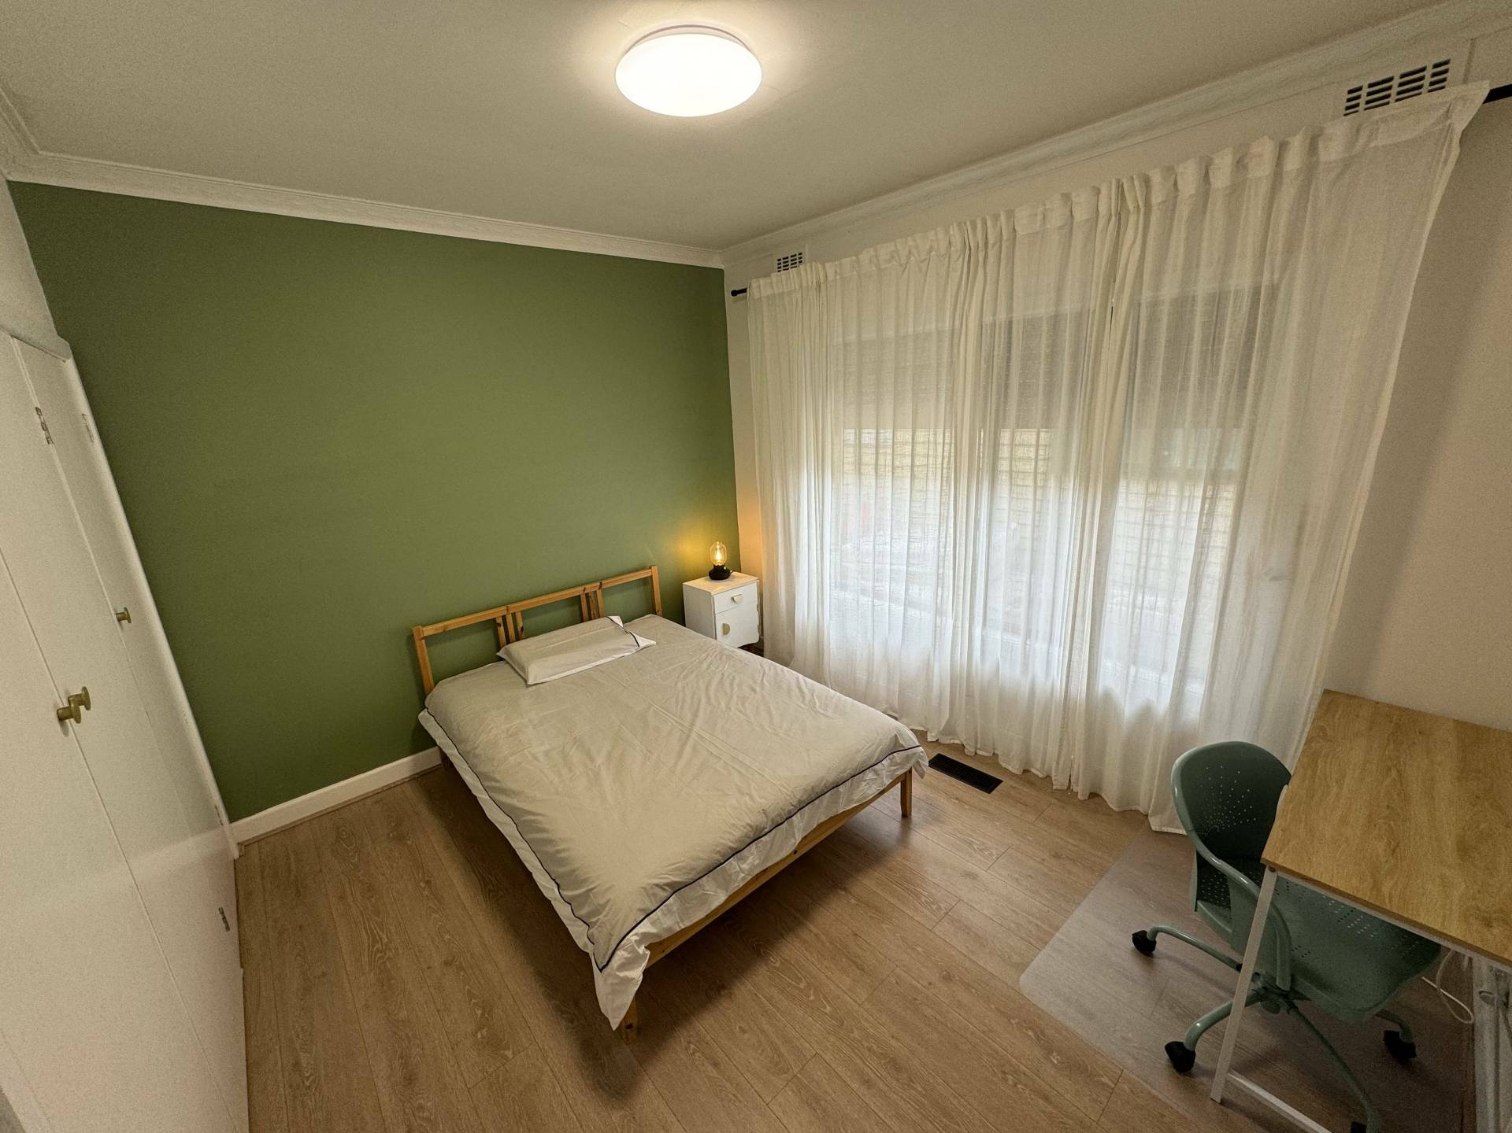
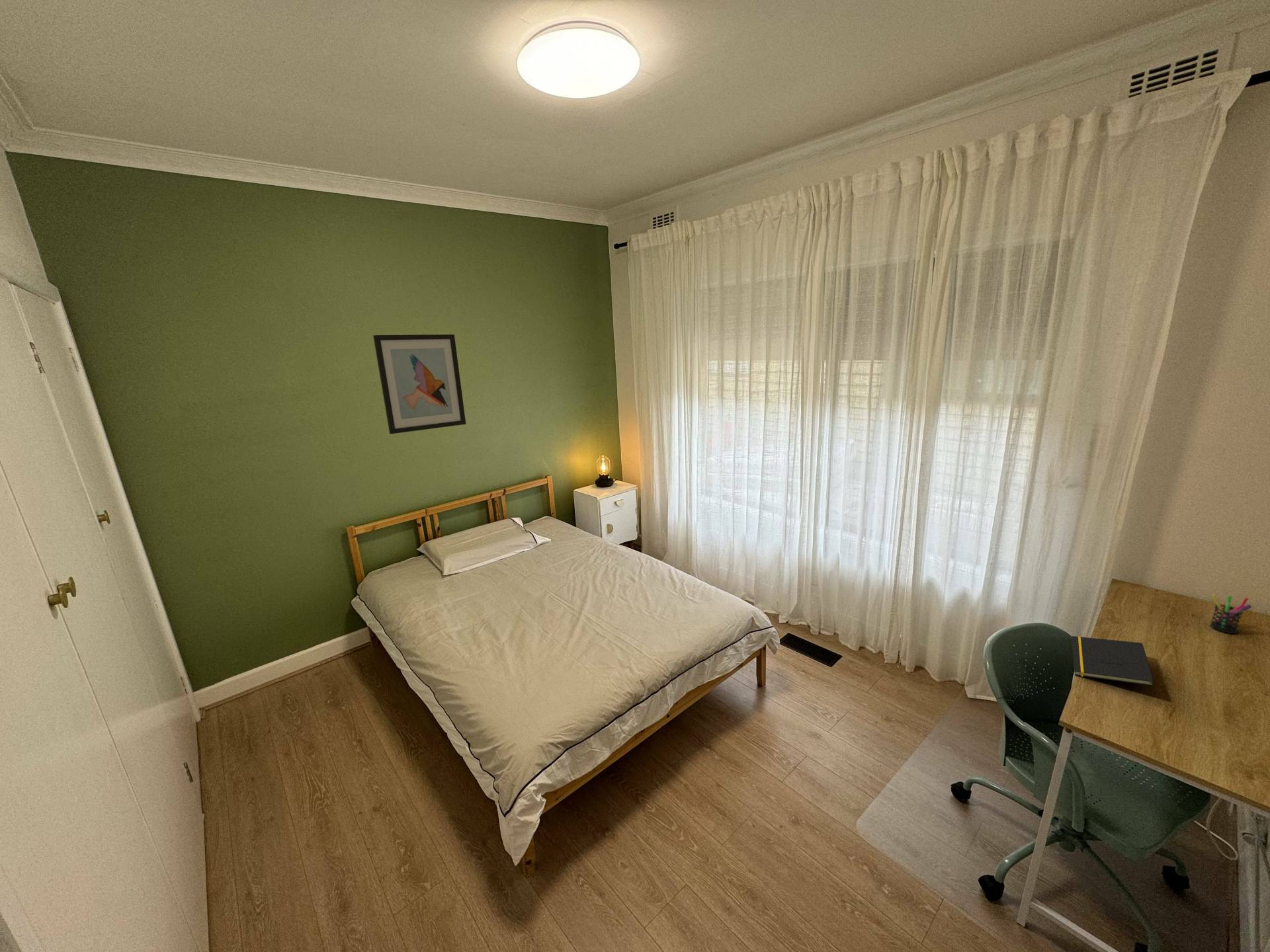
+ pen holder (1229, 612)
+ wall art (423, 383)
+ notepad (1109, 658)
